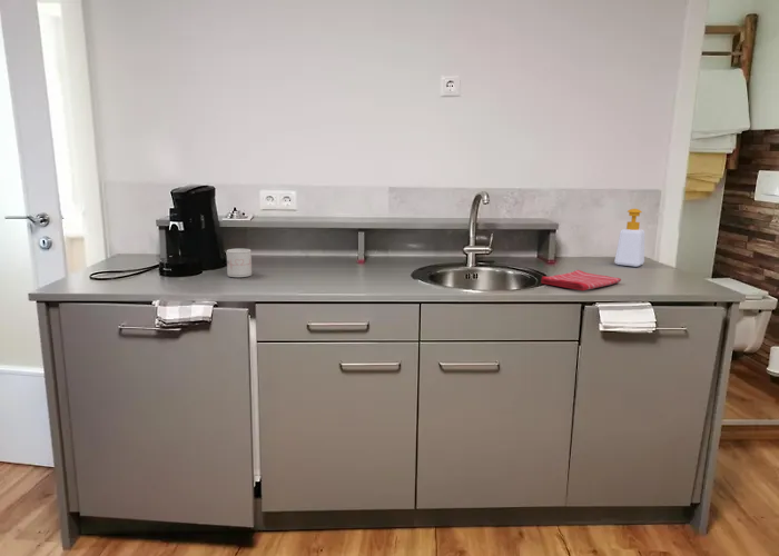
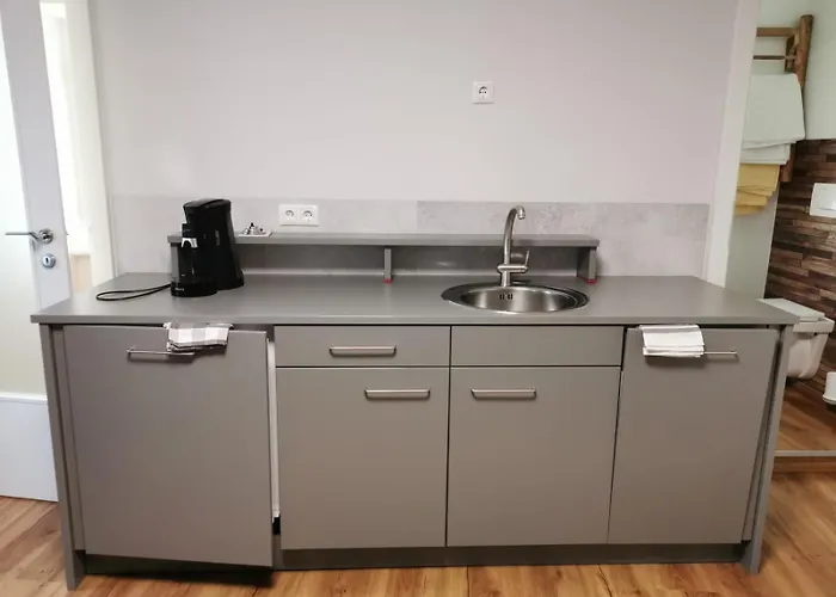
- soap bottle (633, 236)
- mug (240, 261)
- dish towel (580, 279)
